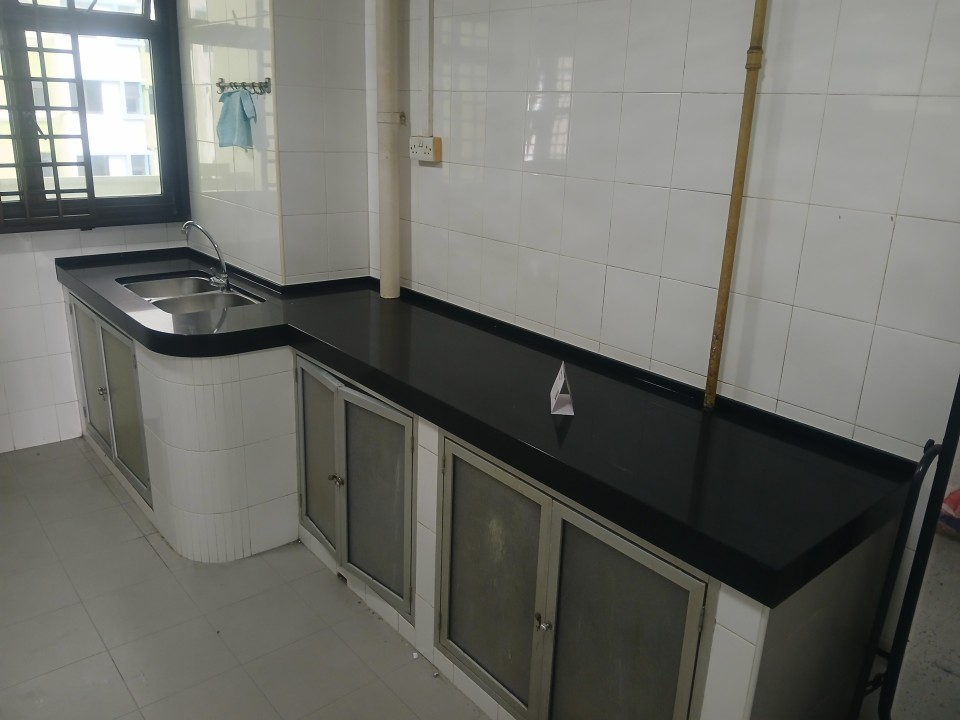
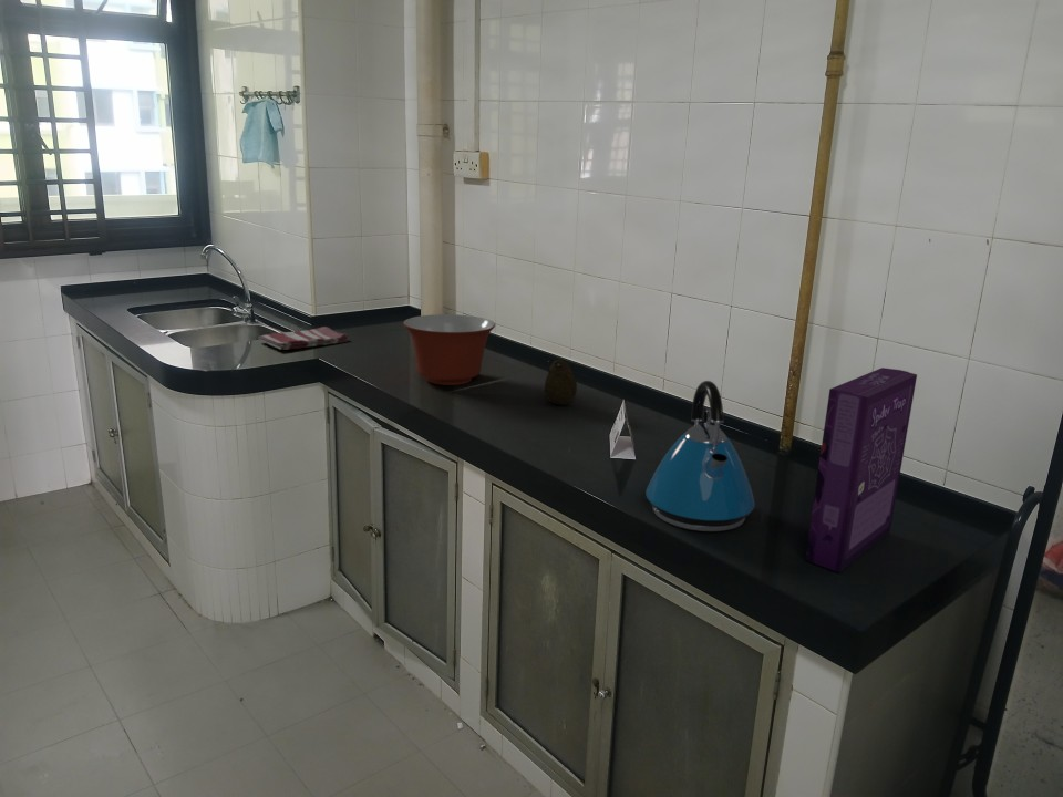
+ fruit (560, 382)
+ mixing bowl (448, 351)
+ dish towel (303, 337)
+ cereal box (861, 465)
+ kettle (703, 447)
